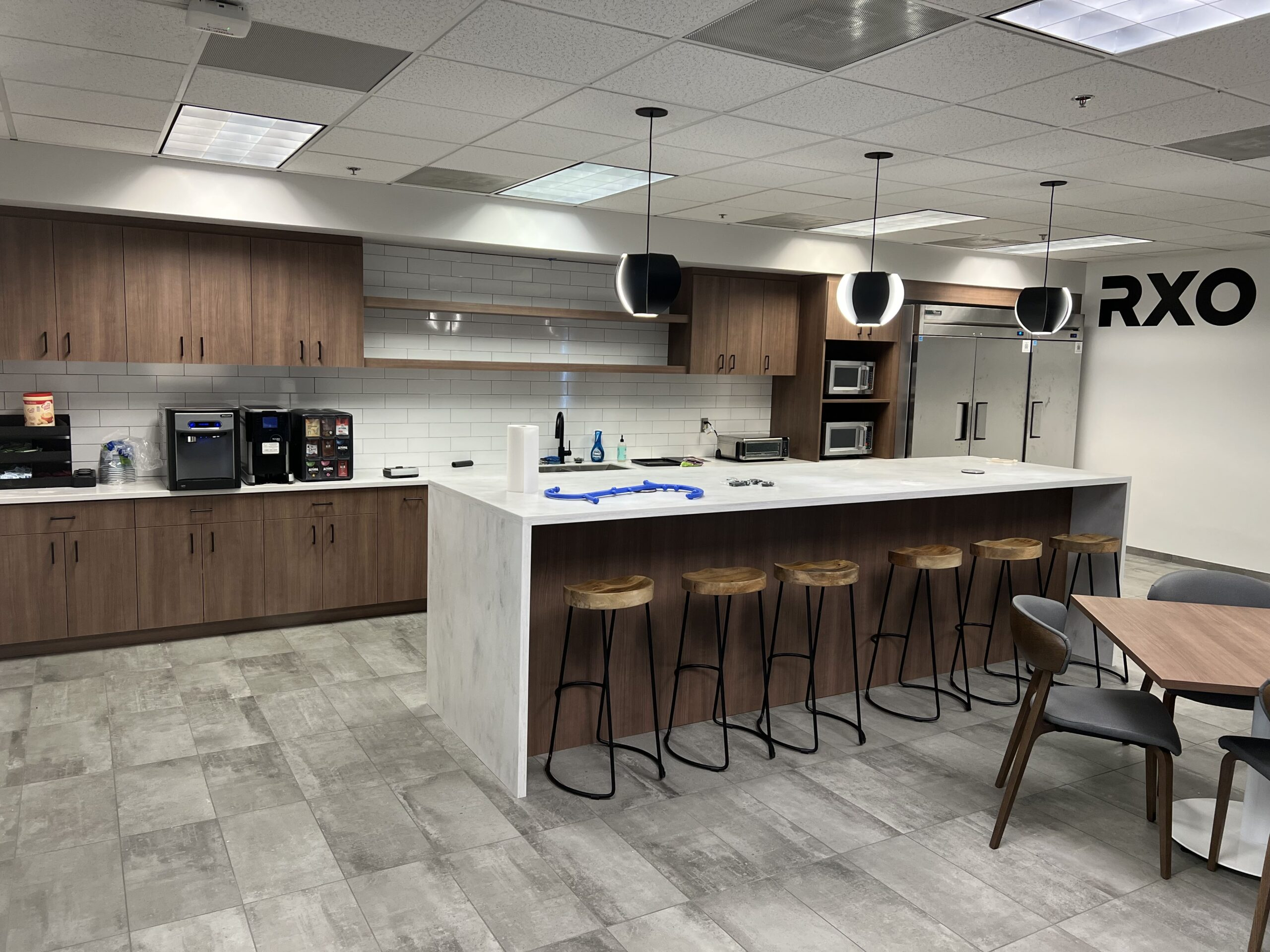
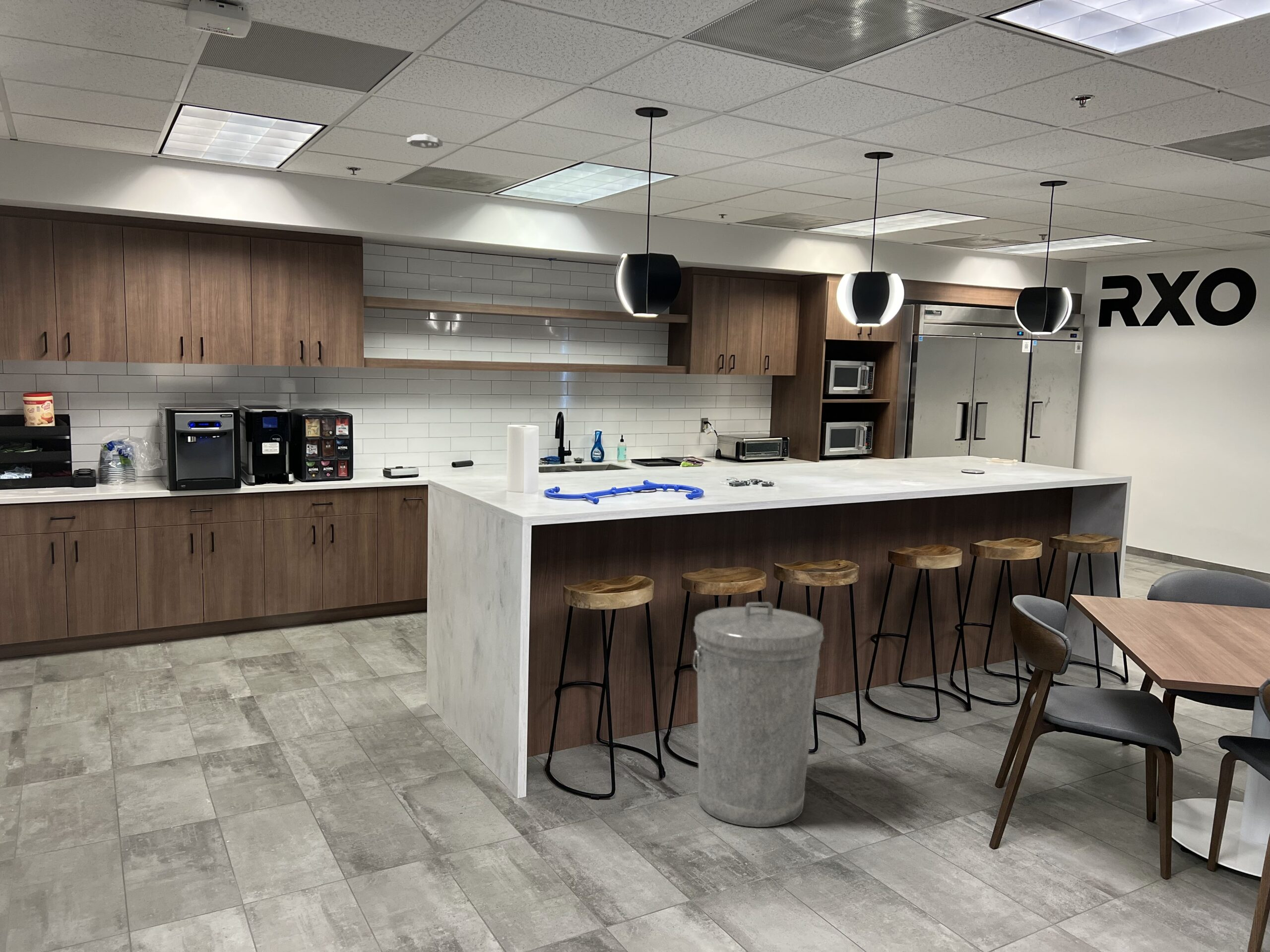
+ smoke detector (425, 139)
+ trash can (755, 704)
